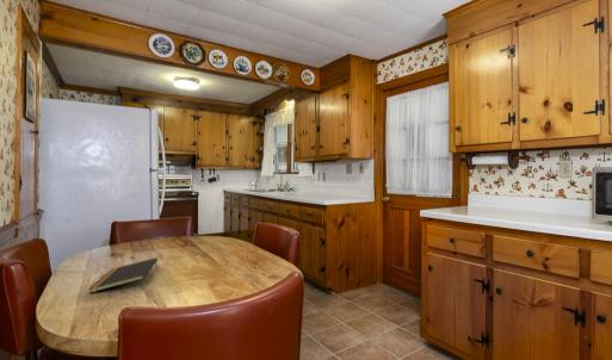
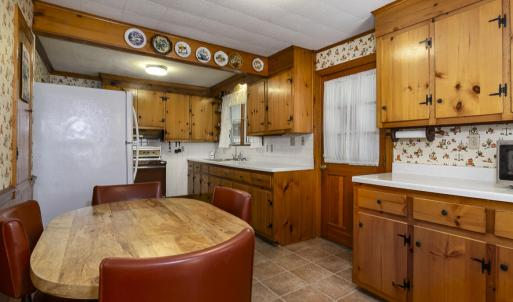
- notepad (126, 273)
